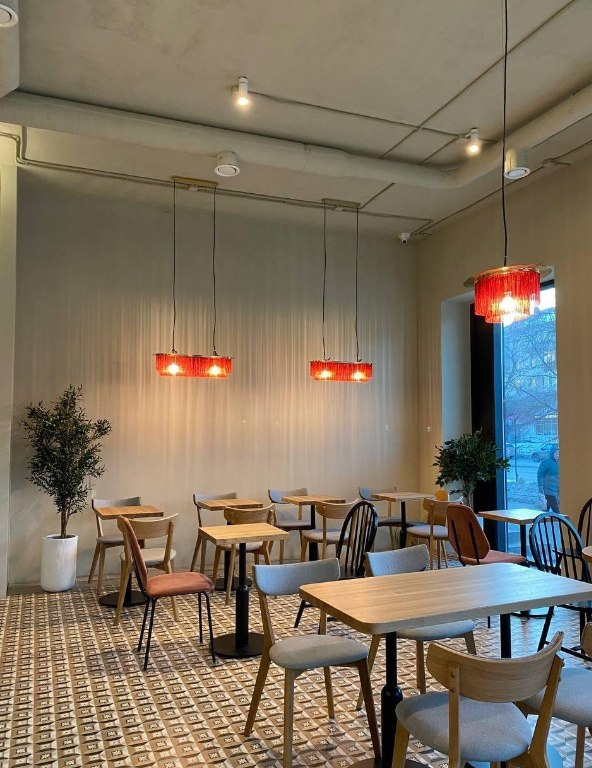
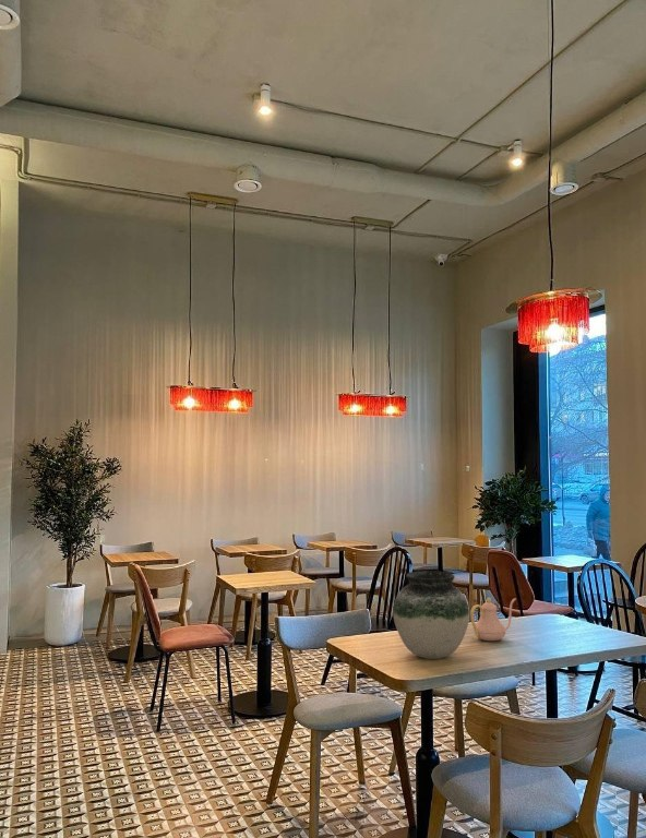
+ vase (430, 614)
+ teapot (494, 616)
